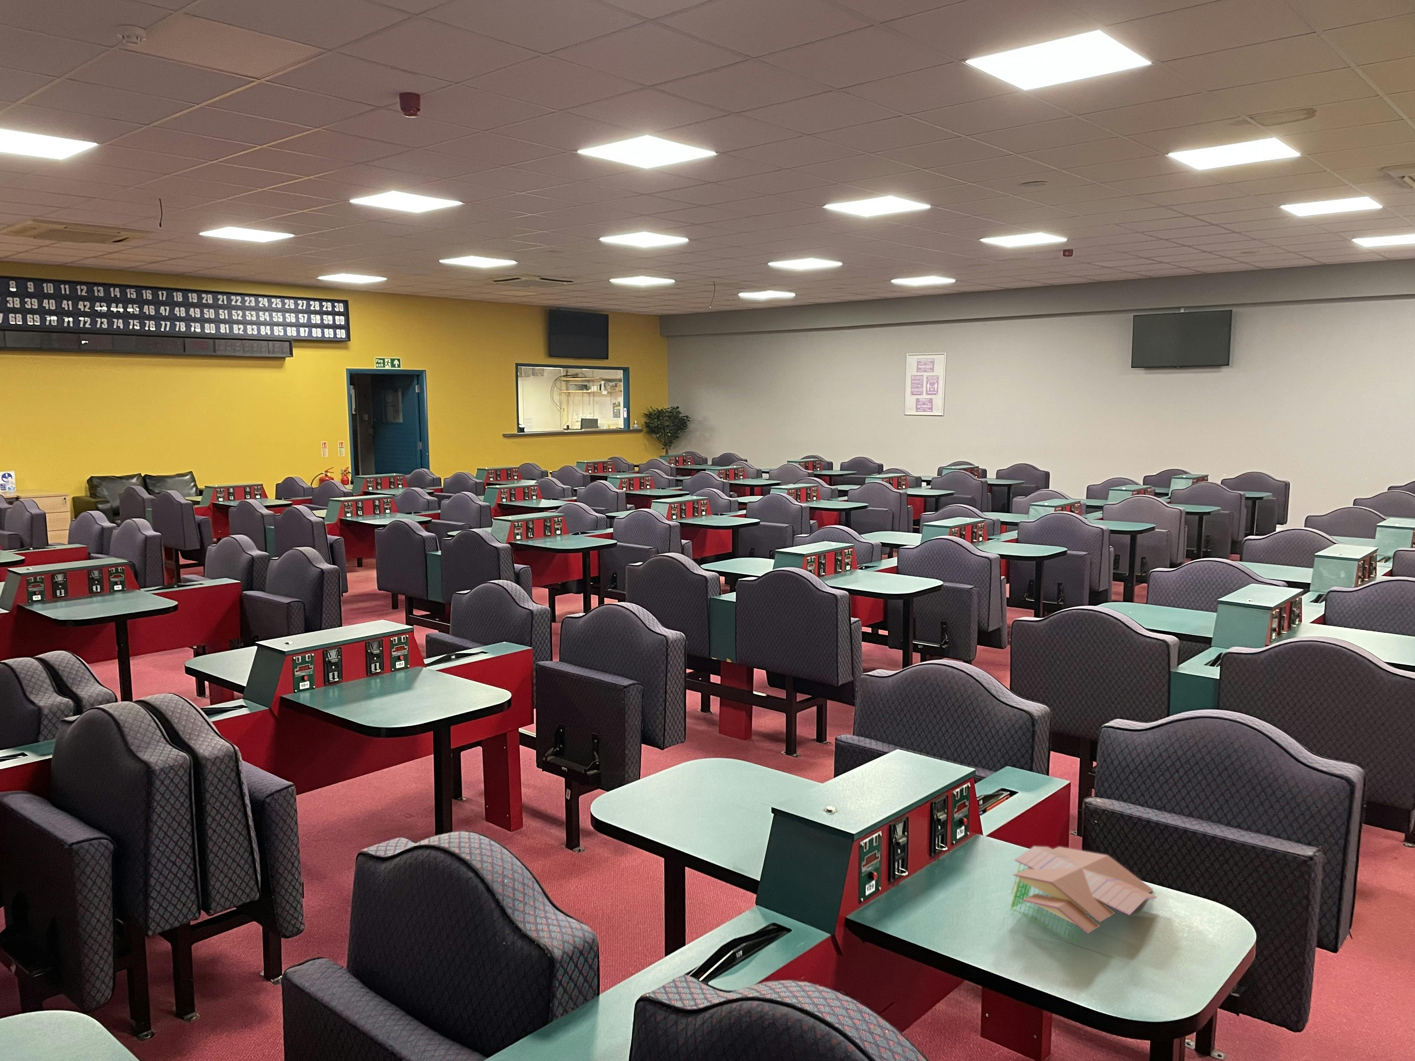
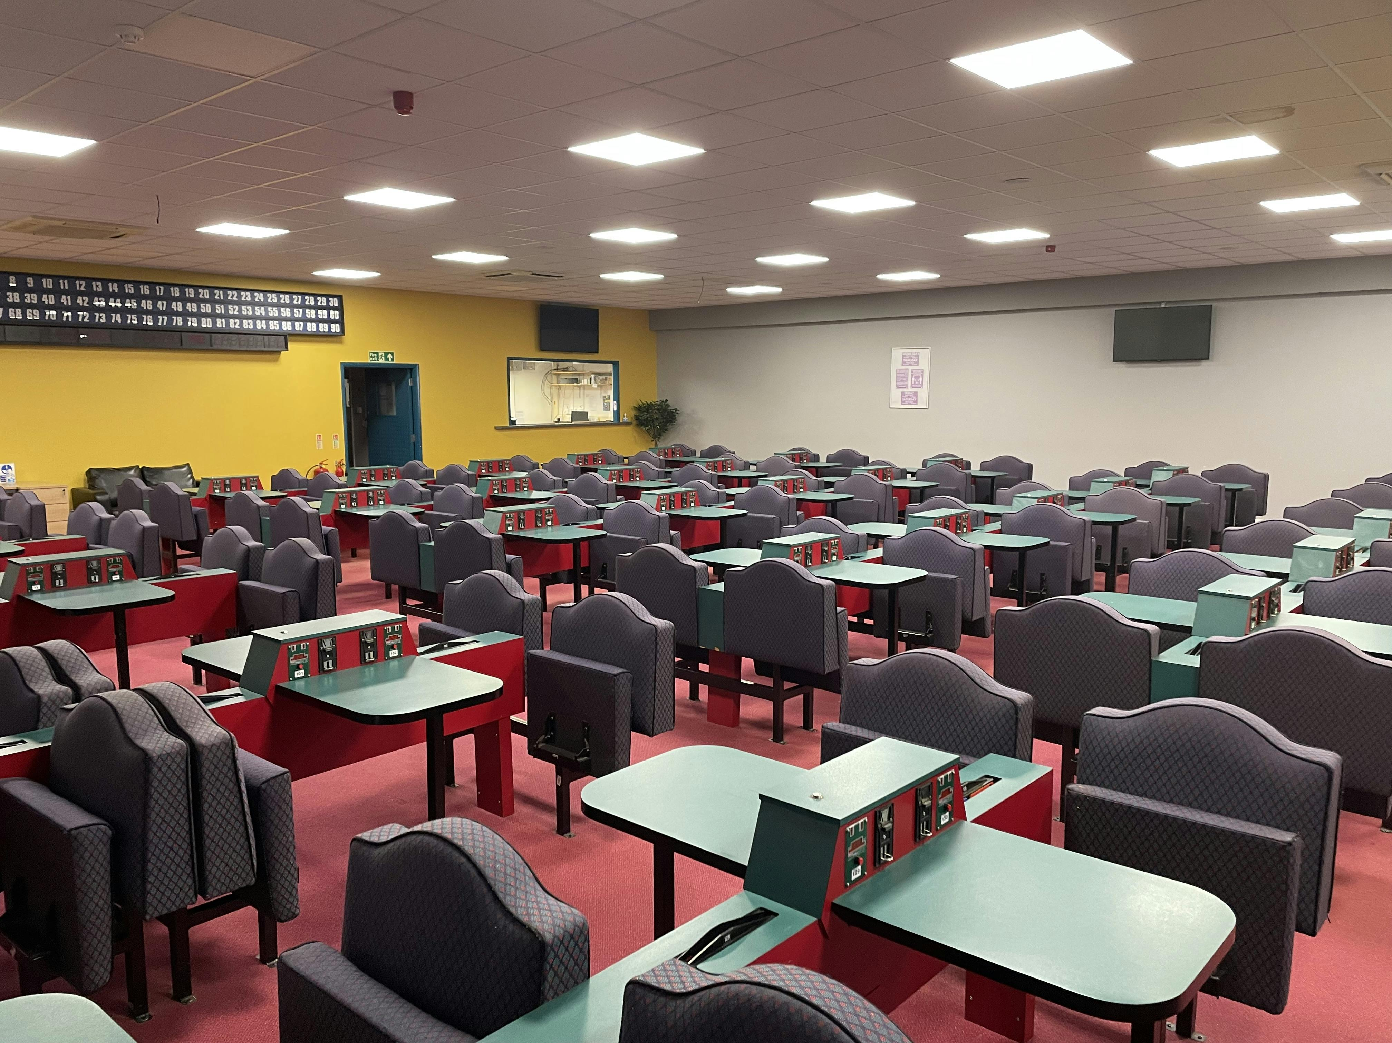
- papers (1080, 885)
